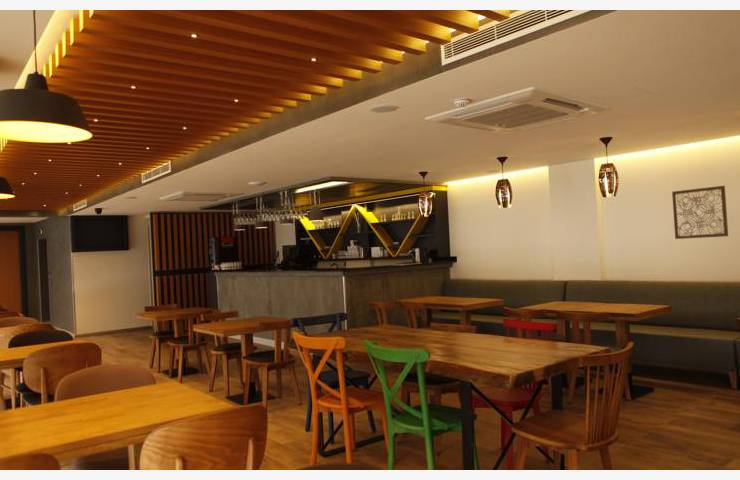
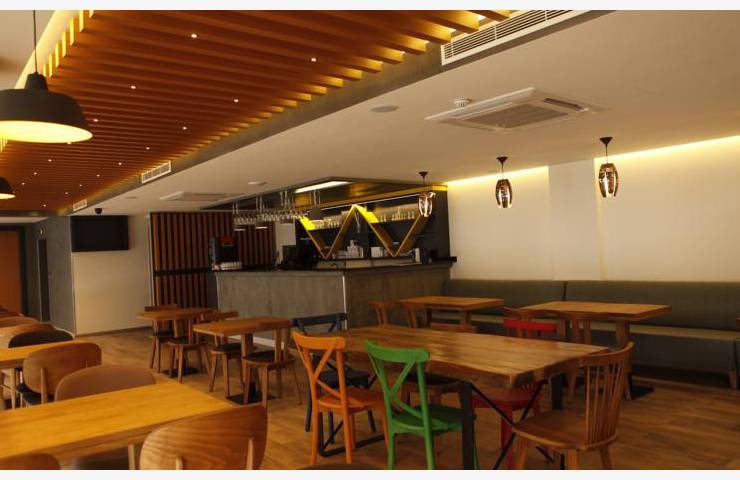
- wall art (701, 211)
